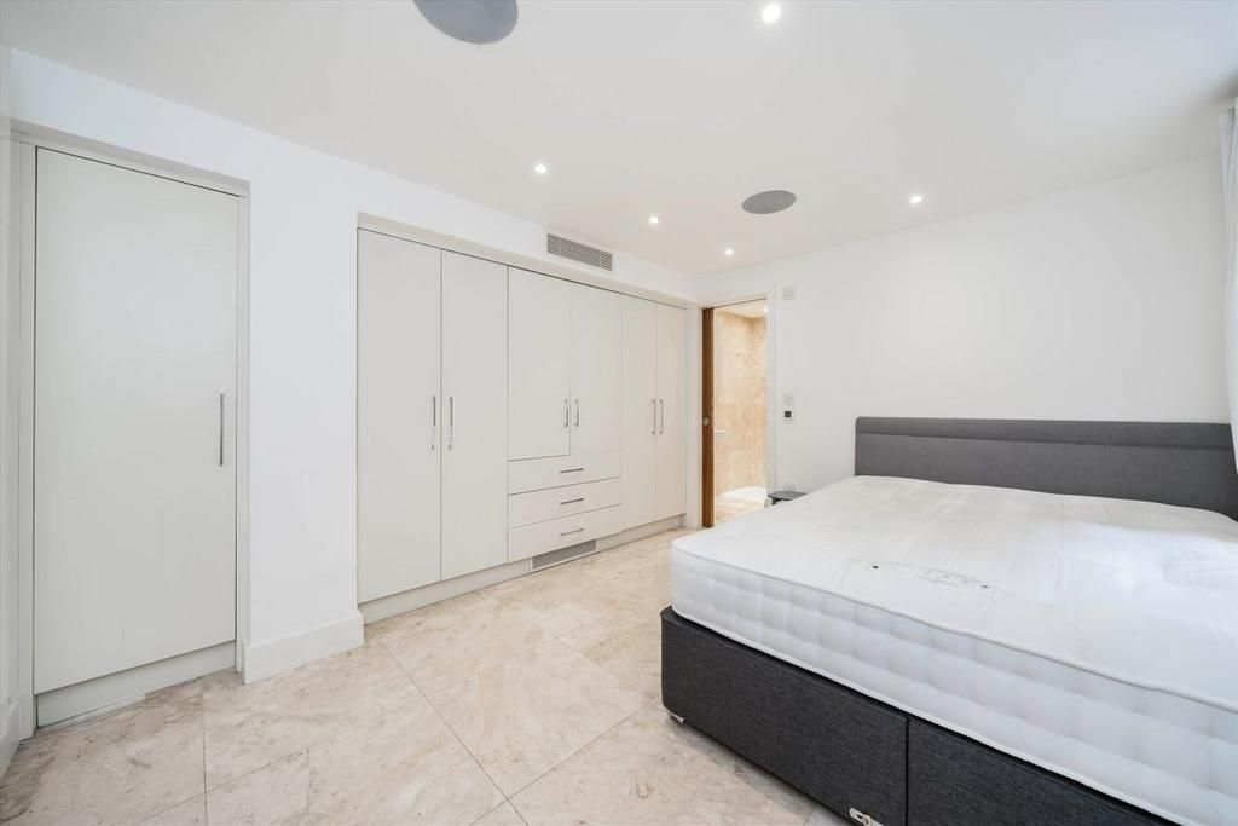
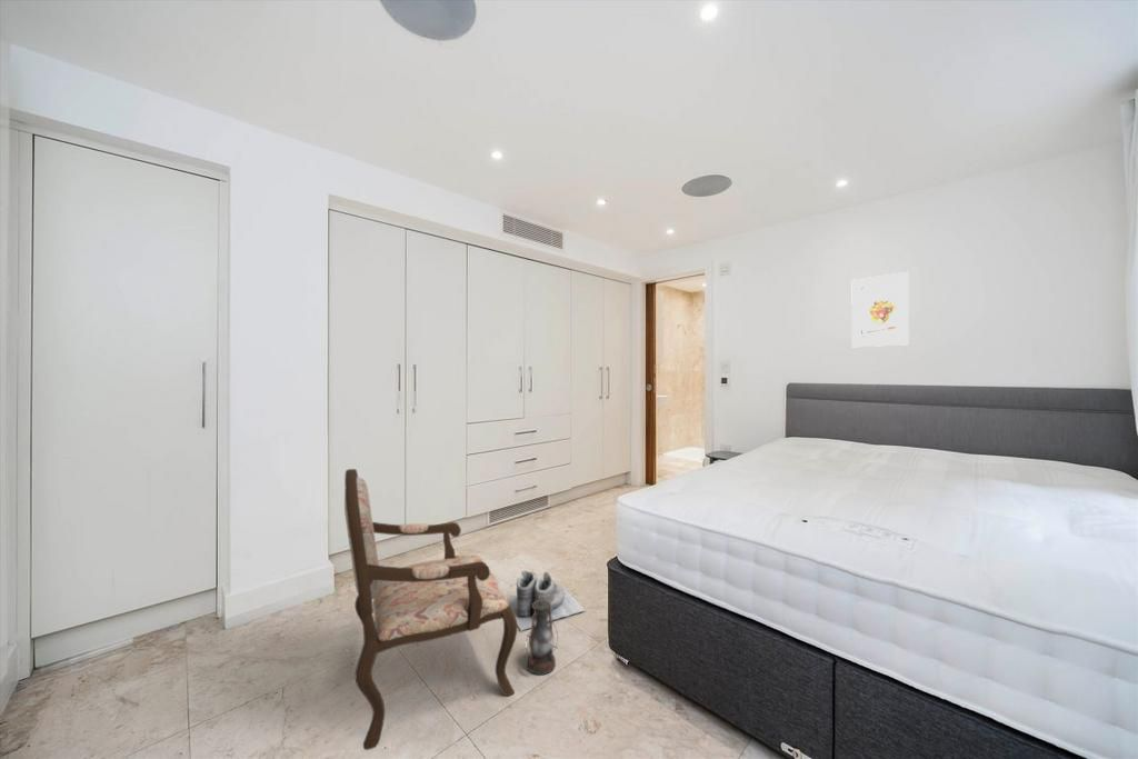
+ armchair (428, 570)
+ boots (542, 588)
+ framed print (879, 311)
+ lantern (541, 629)
